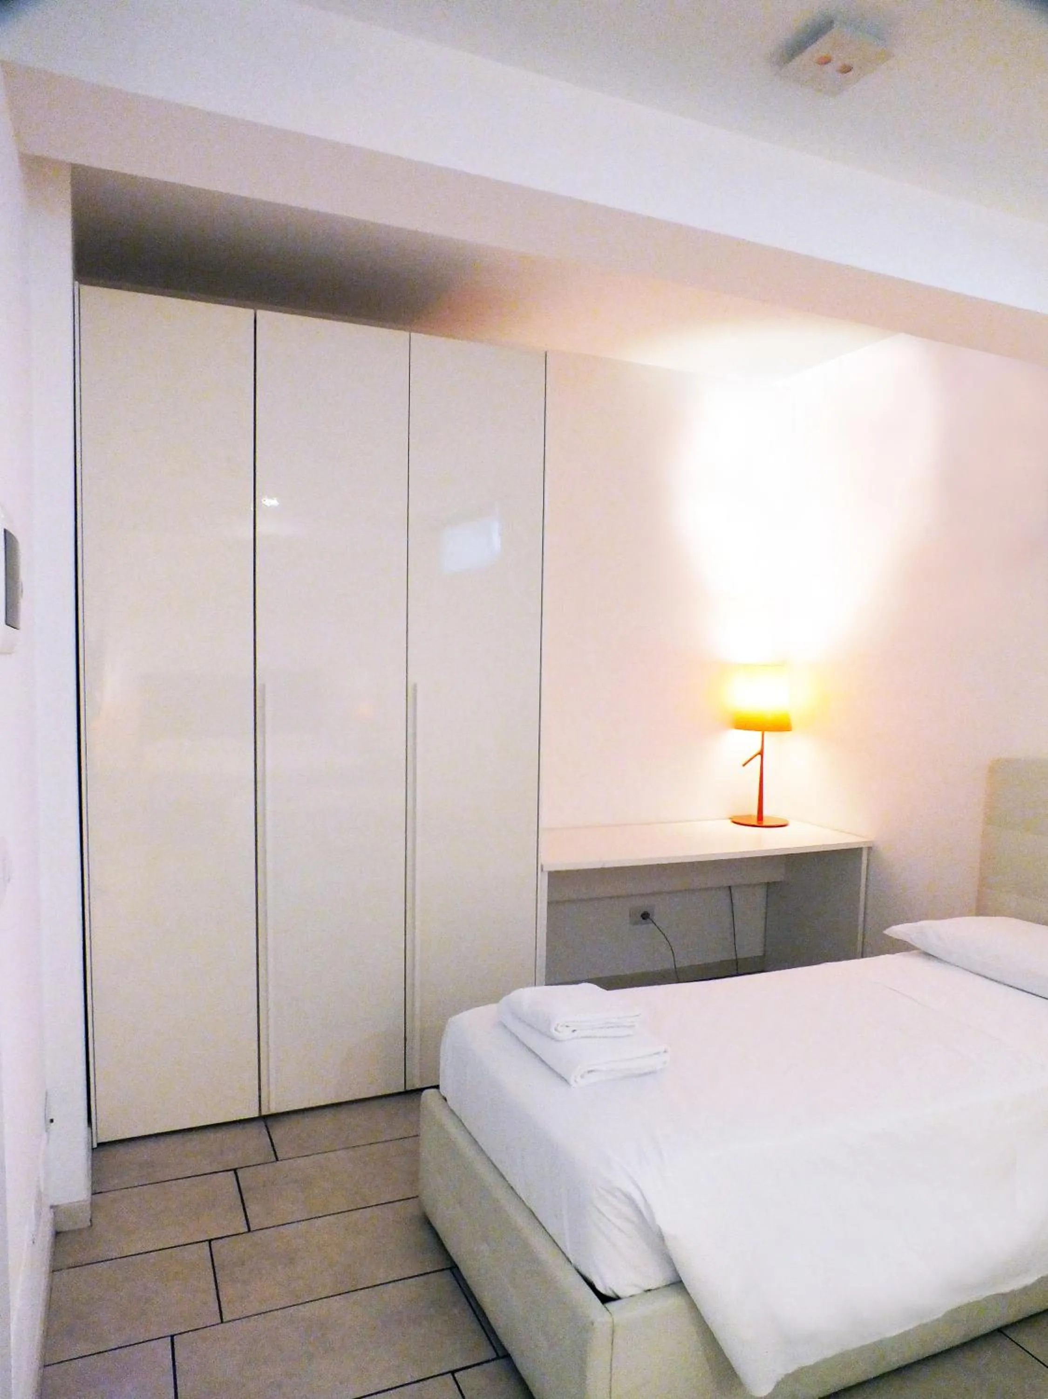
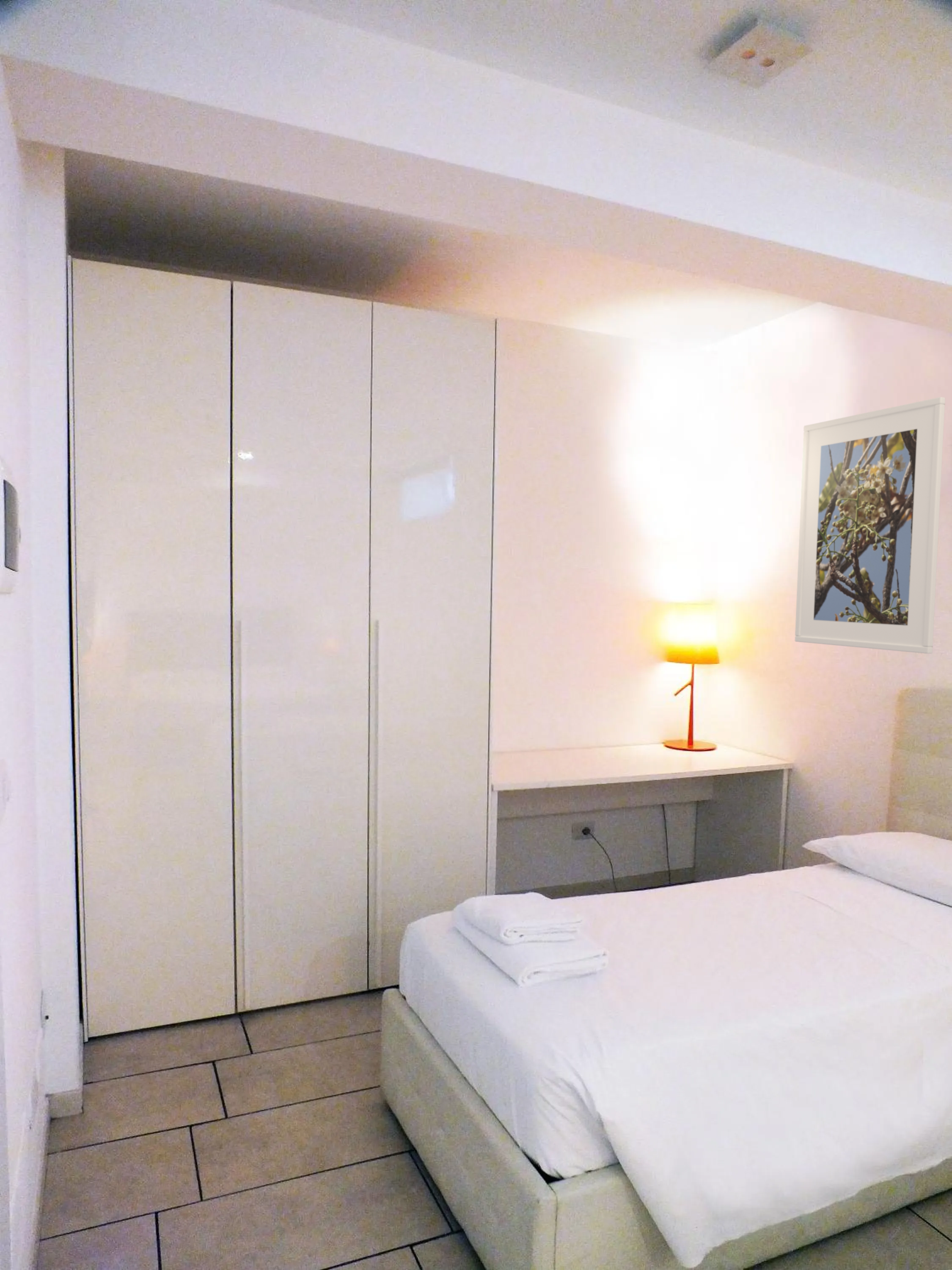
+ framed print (863, 530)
